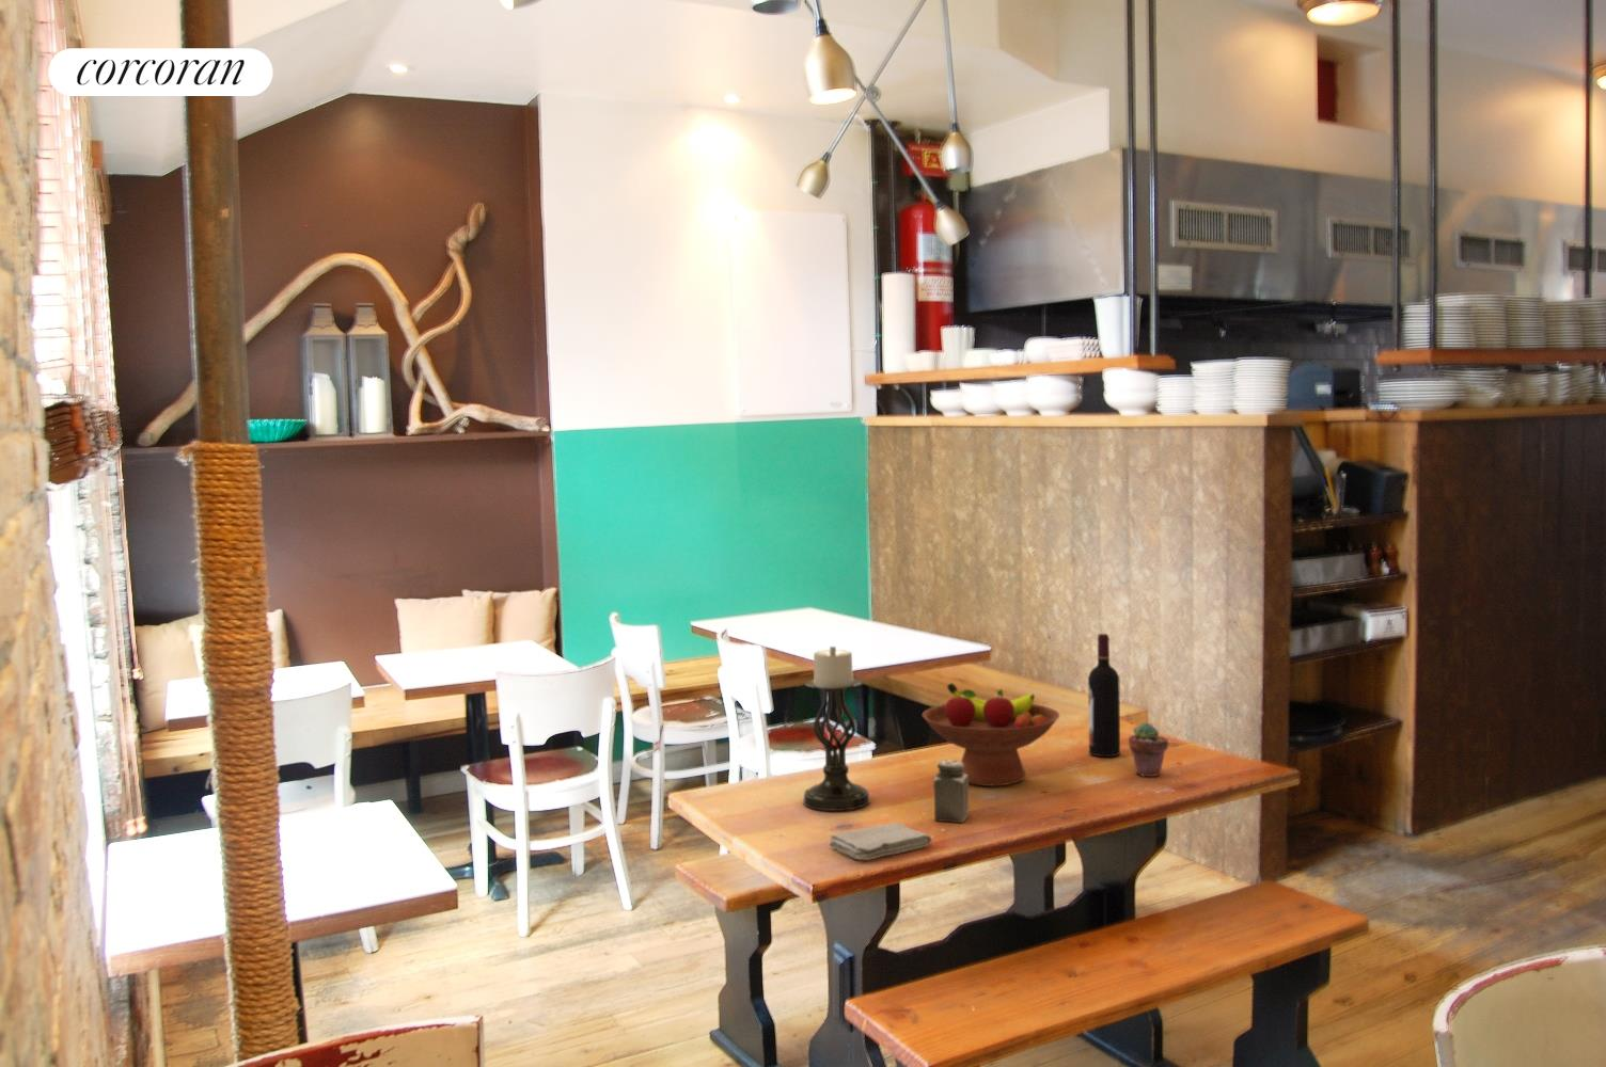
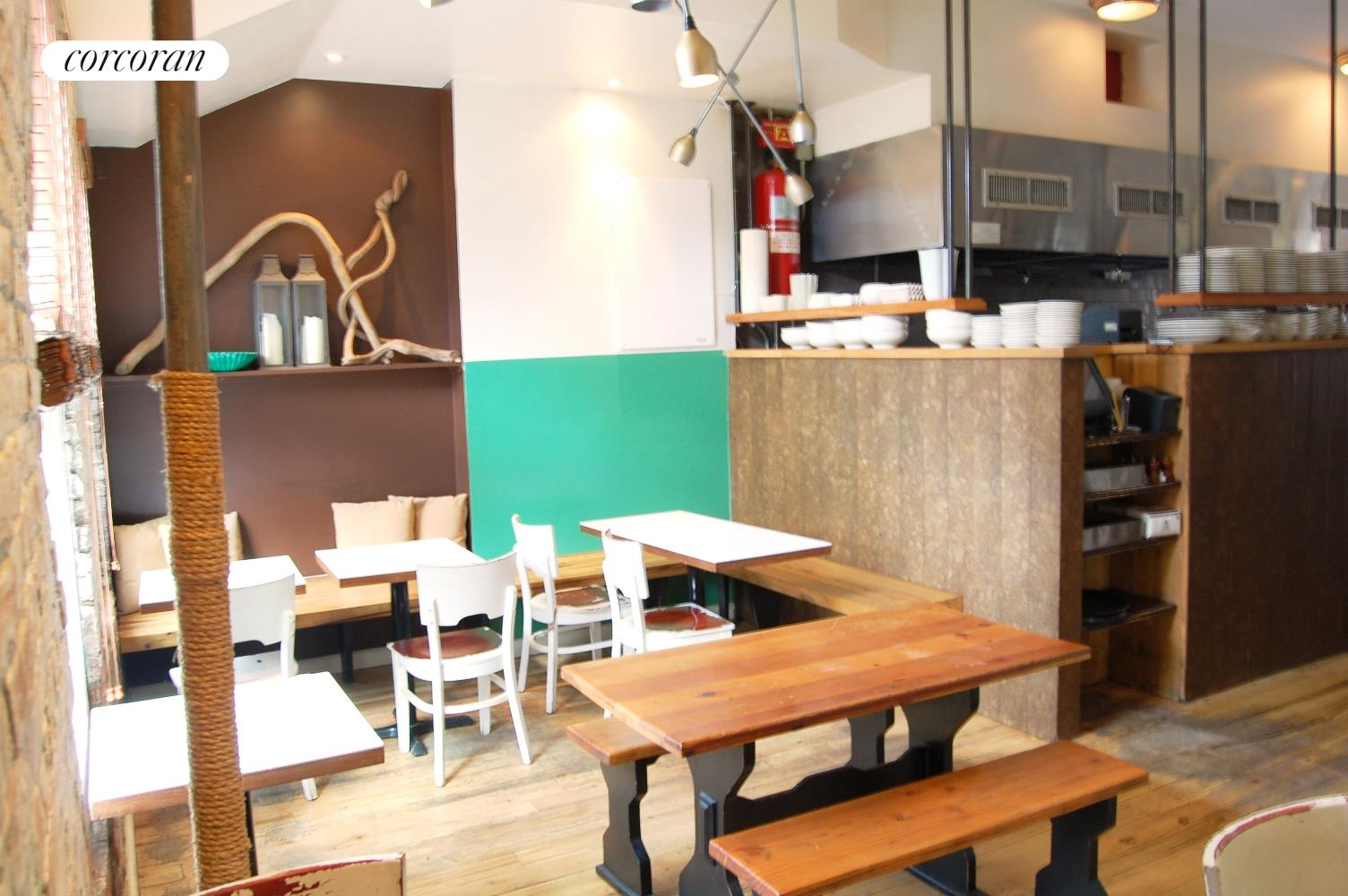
- washcloth (879, 838)
- candle holder (835, 724)
- salt shaker (951, 790)
- potted succulent (1147, 748)
- wine bottle (1103, 693)
- fruit bowl (990, 734)
